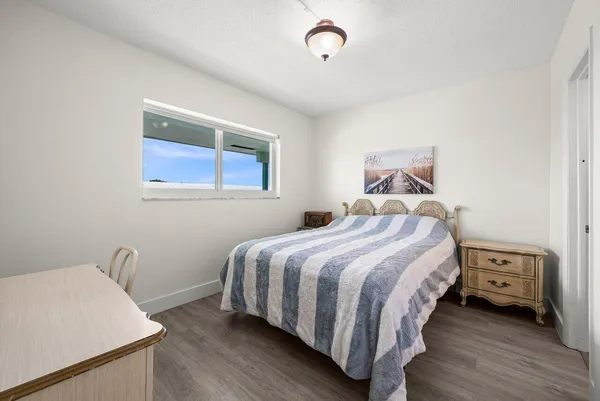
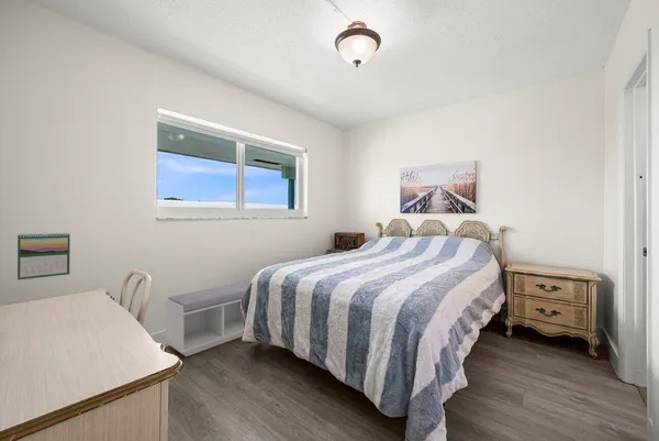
+ bench (214, 315)
+ calendar (44, 254)
